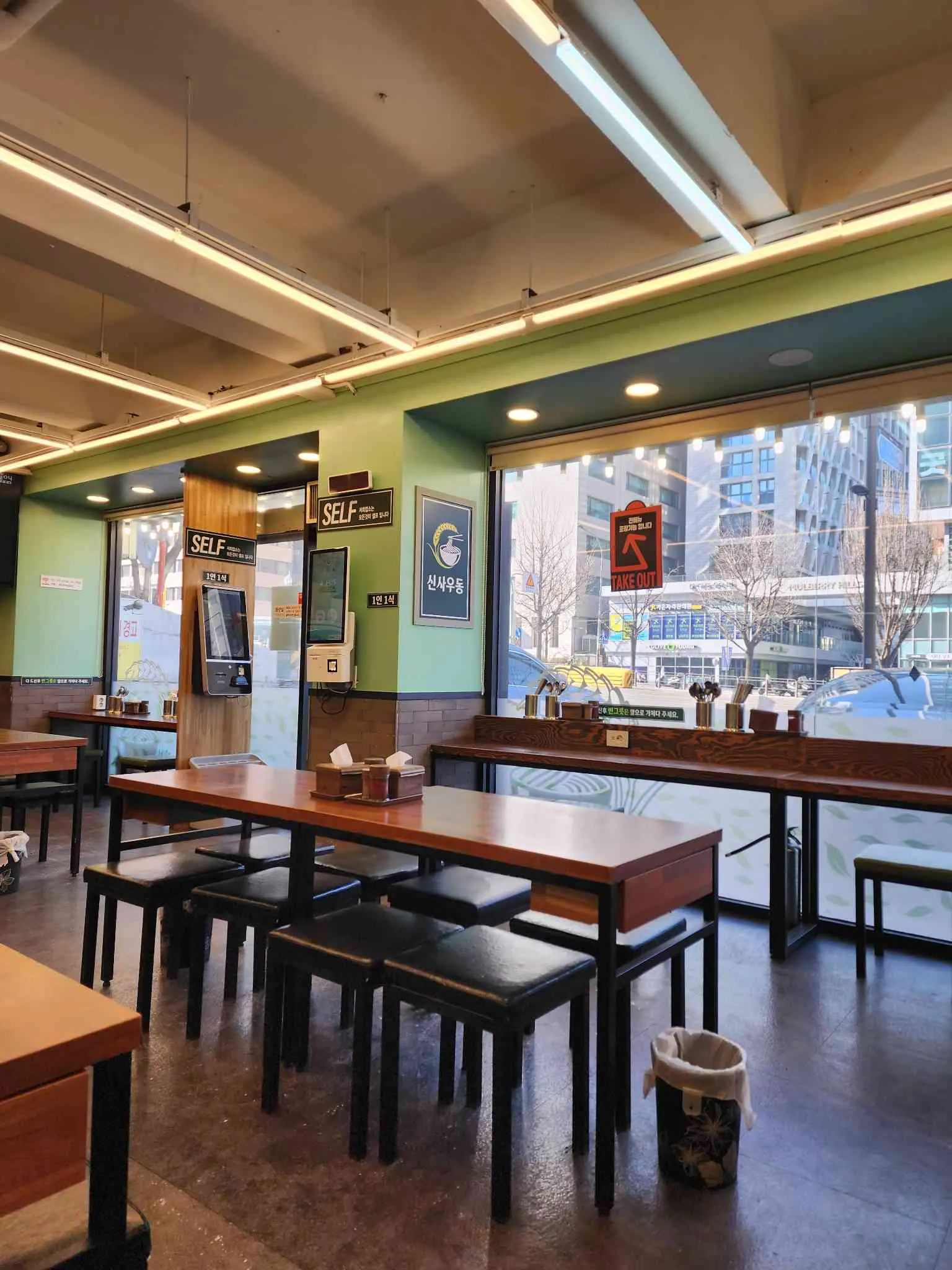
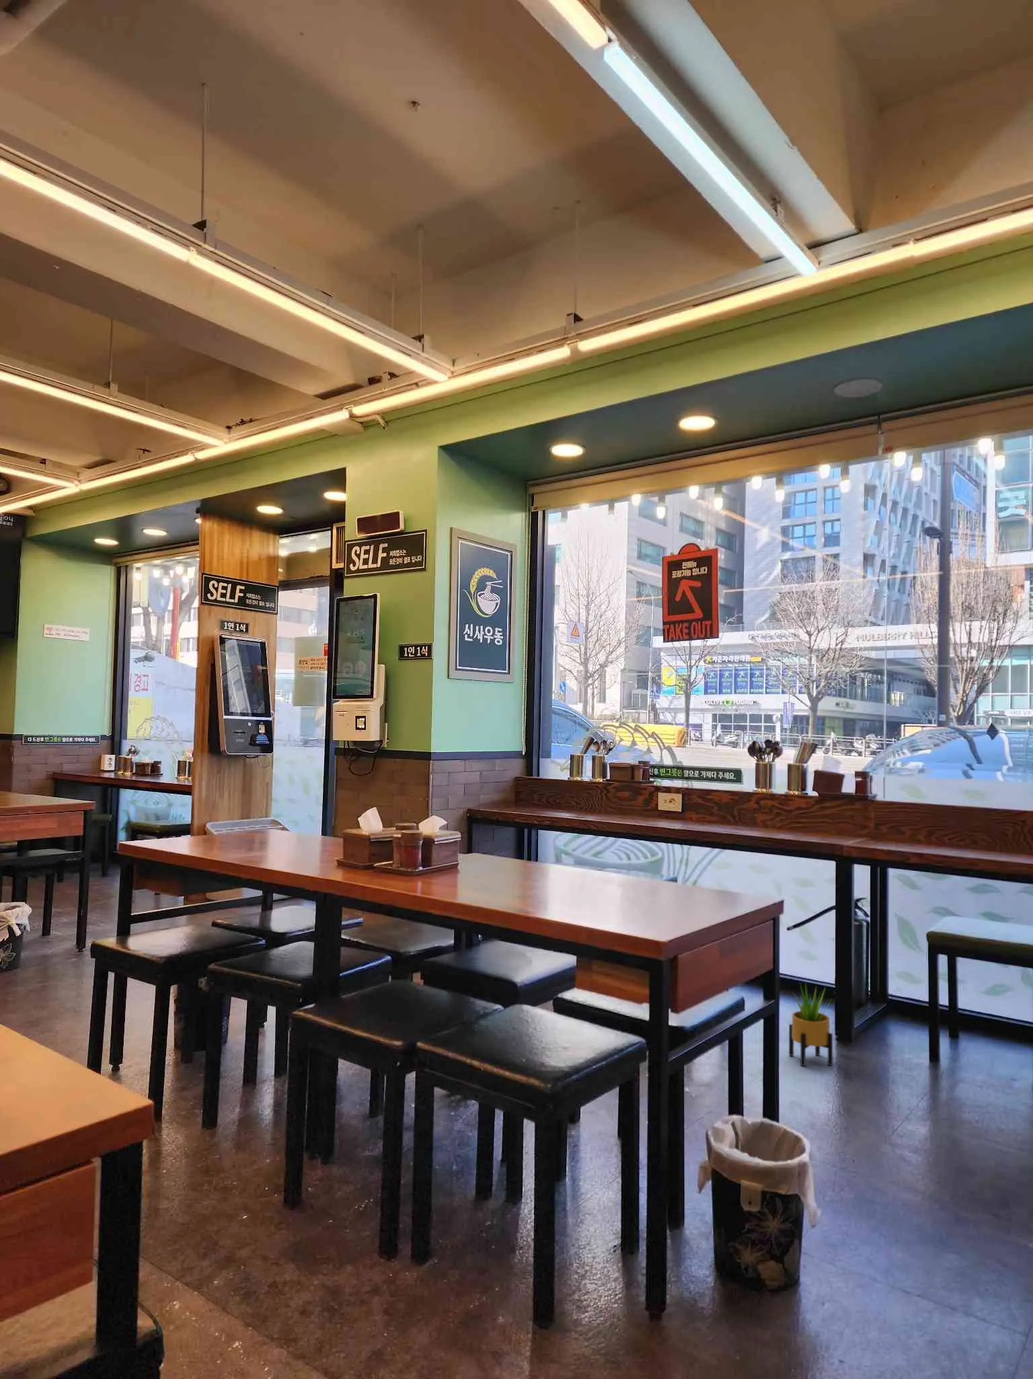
+ potted plant (811, 1022)
